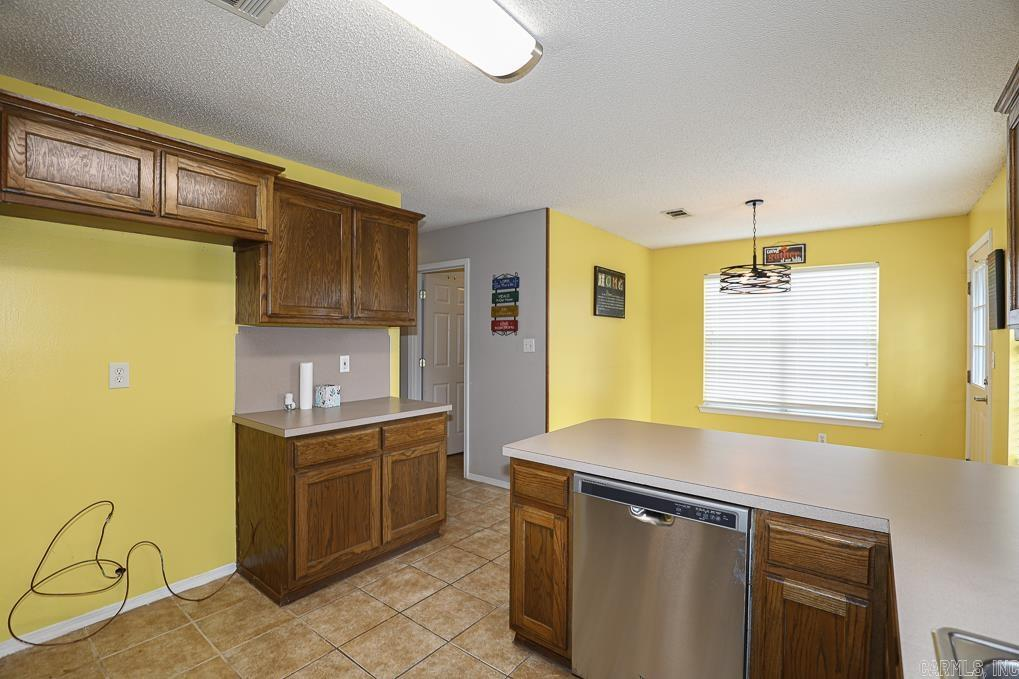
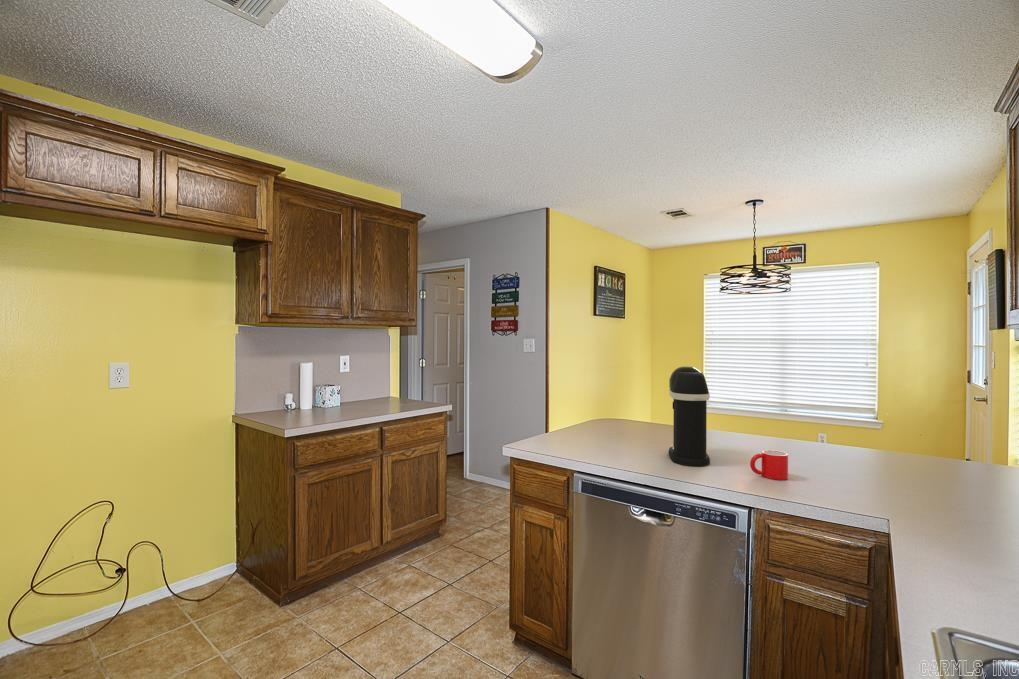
+ coffee maker (688, 412)
+ mug (768, 464)
